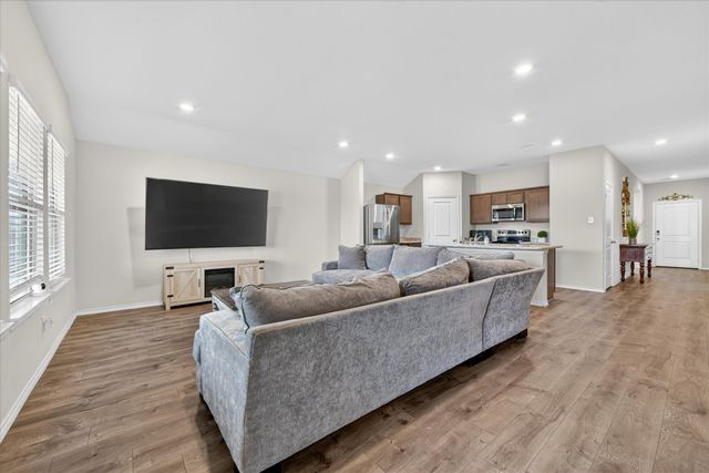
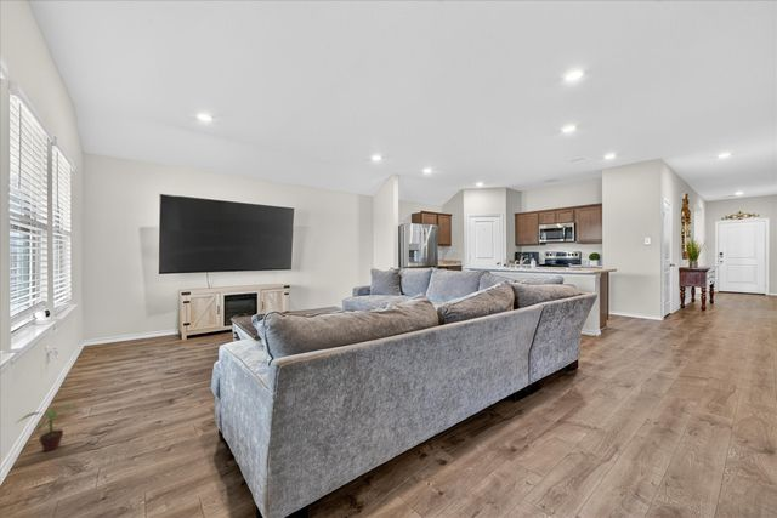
+ potted plant (50, 428)
